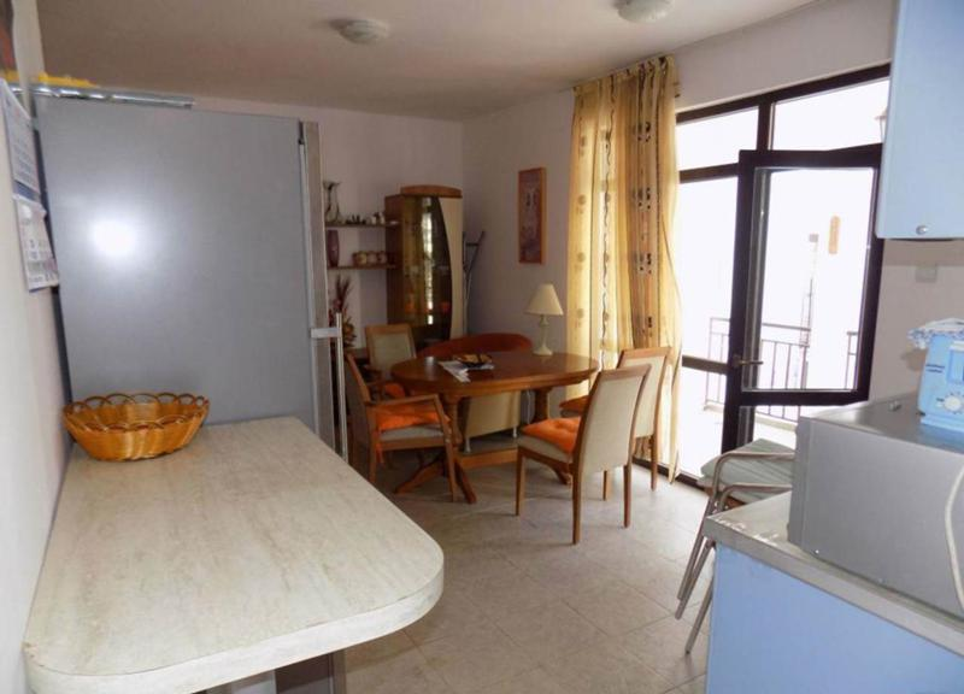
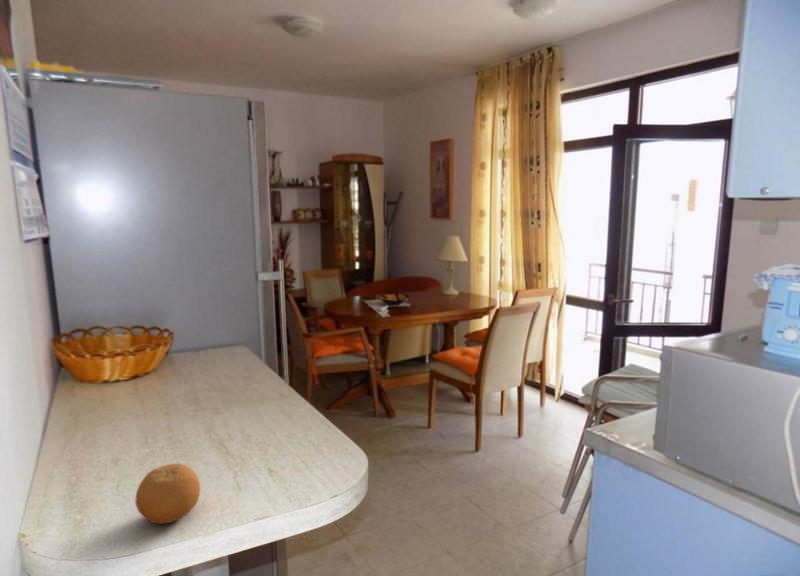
+ fruit (168, 492)
